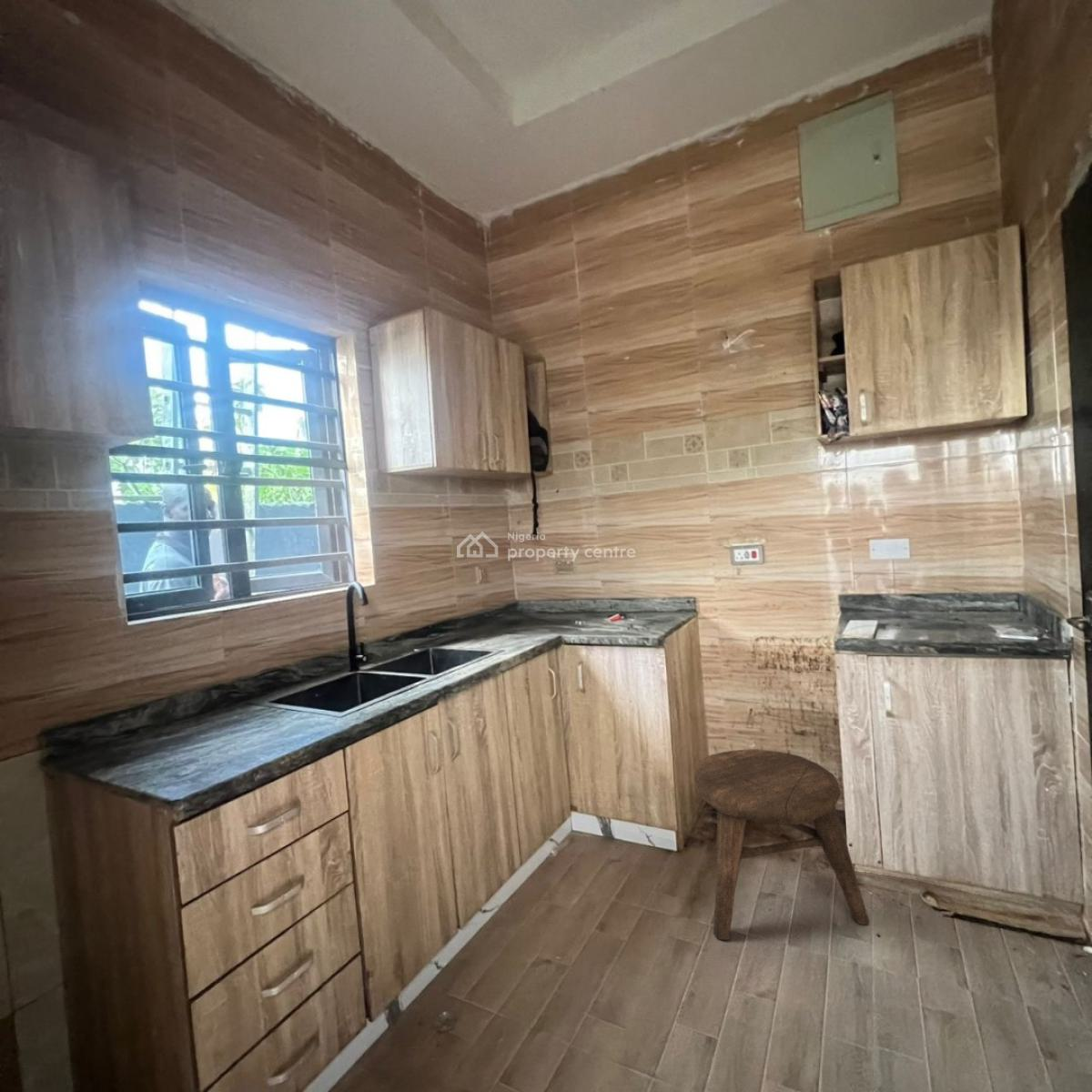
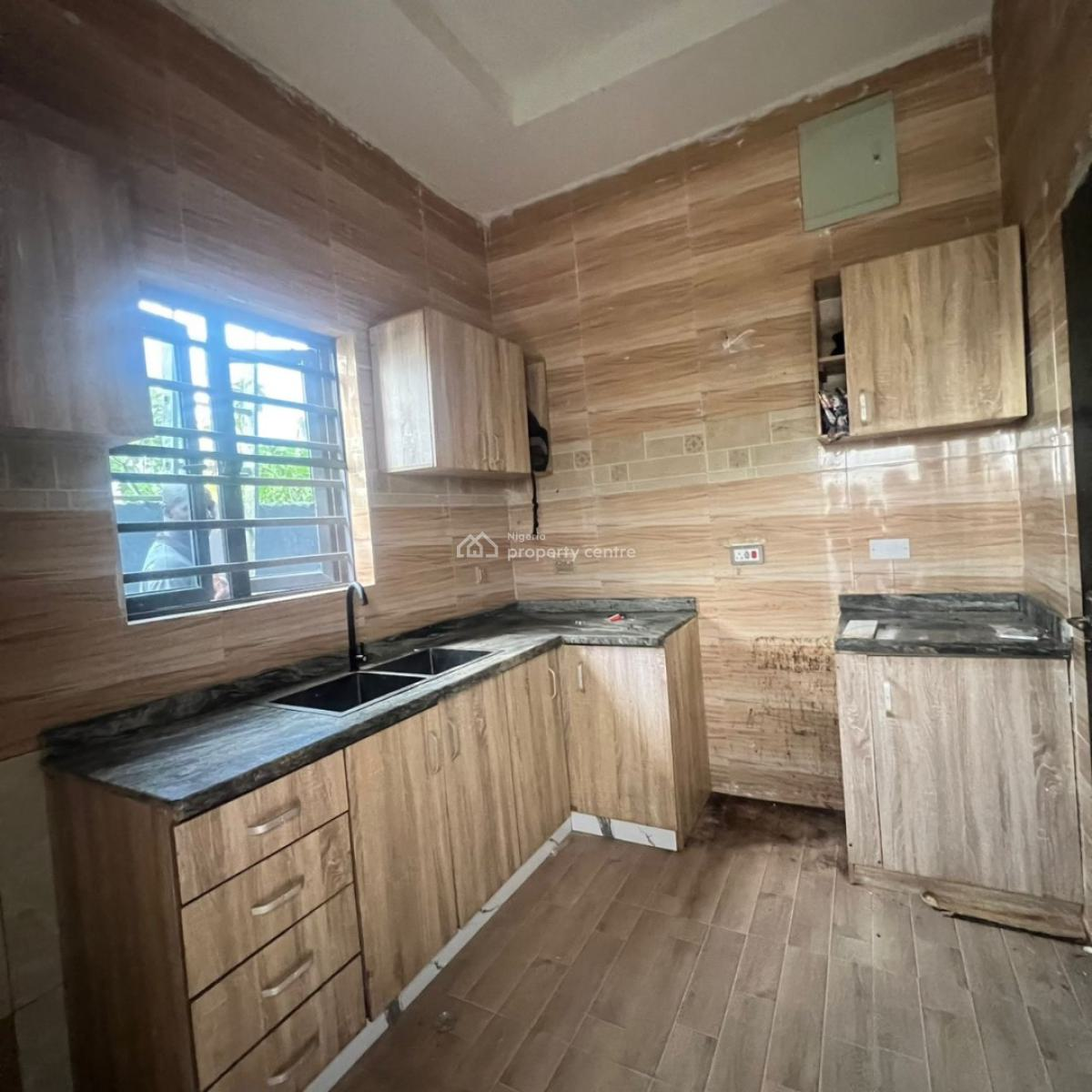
- stool (763, 845)
